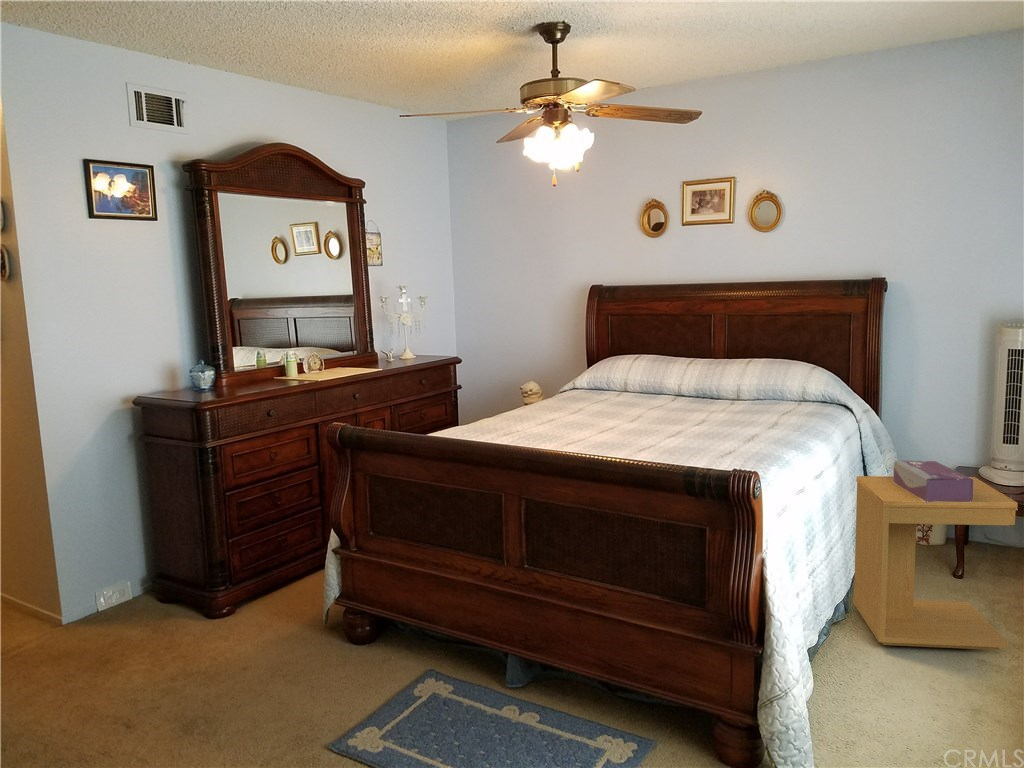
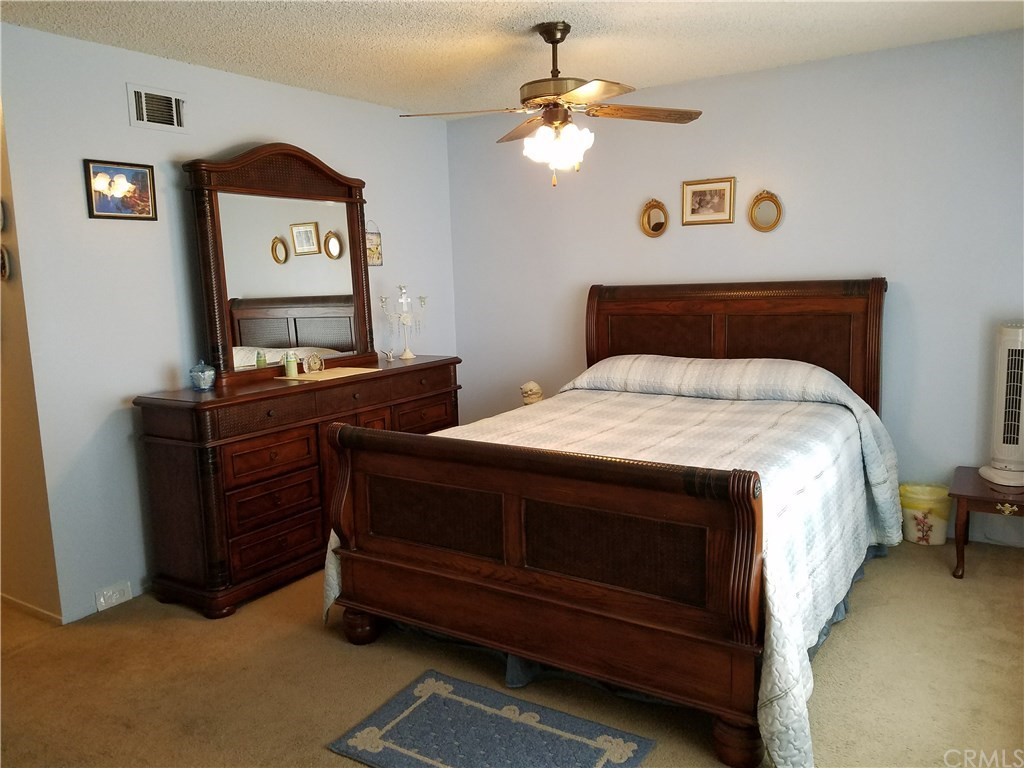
- tissue box (931, 479)
- side table (914, 561)
